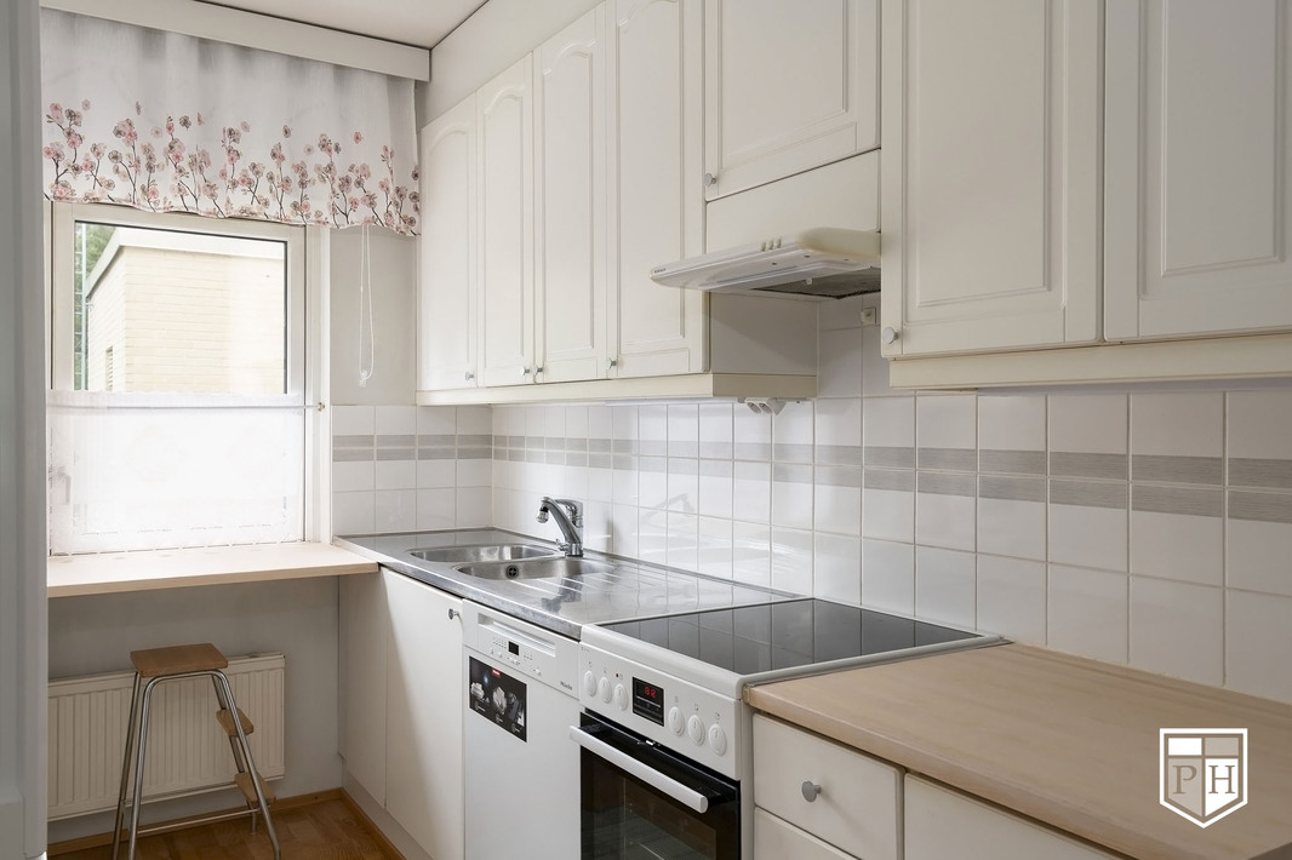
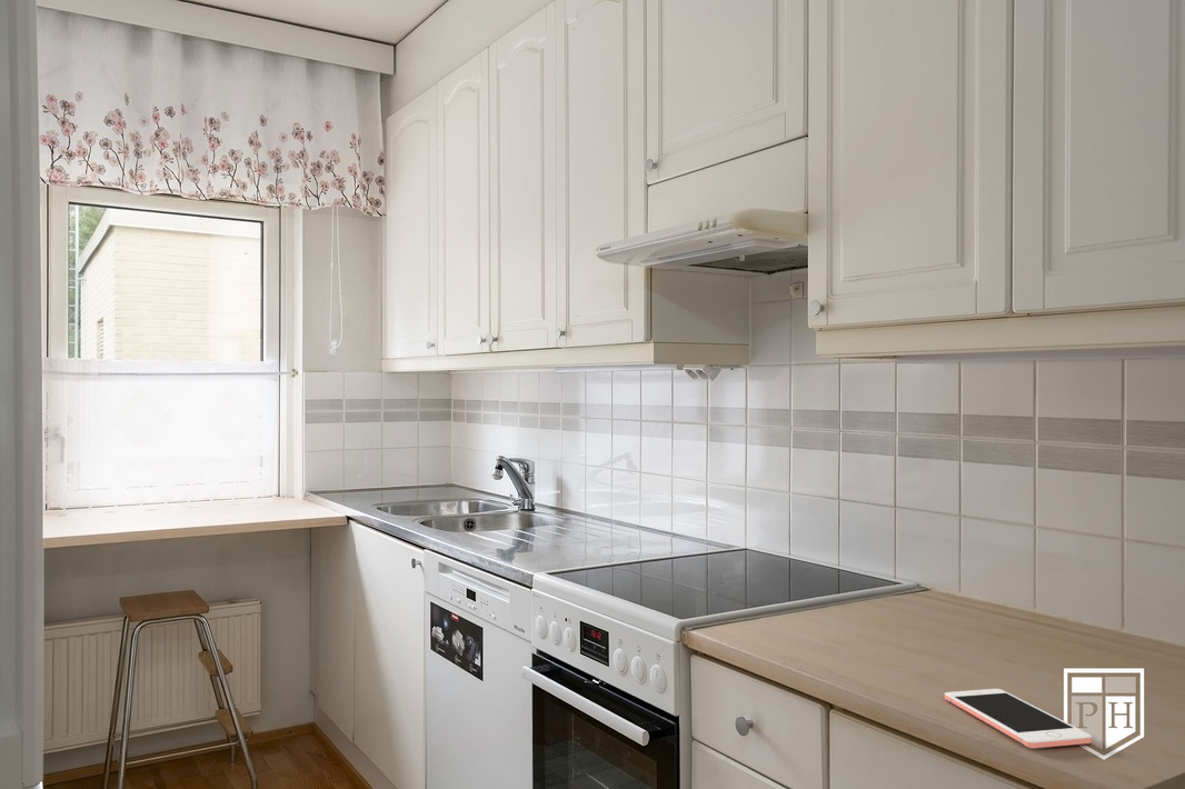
+ cell phone (1013, 716)
